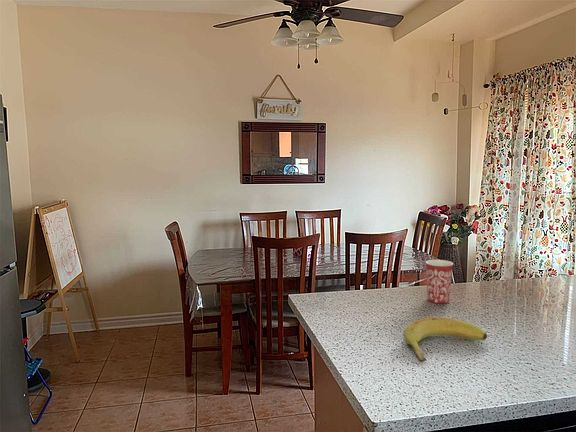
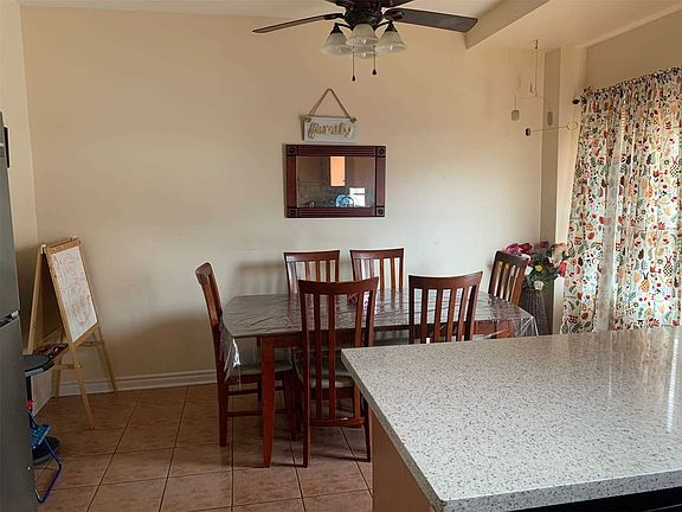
- banana (439, 334)
- mug (440, 280)
